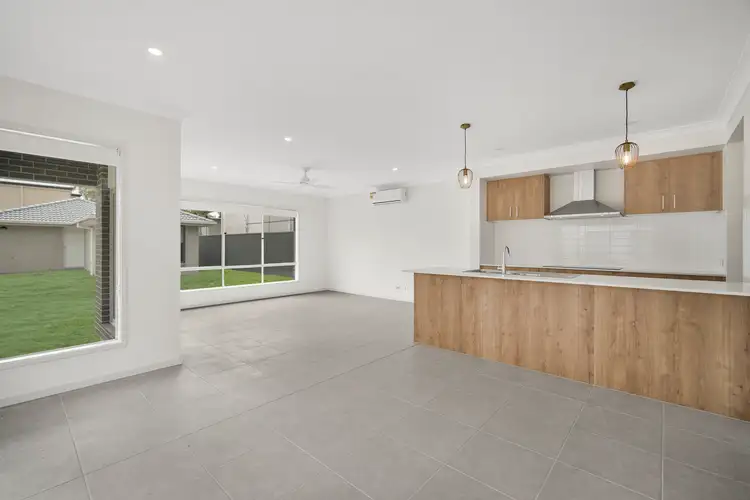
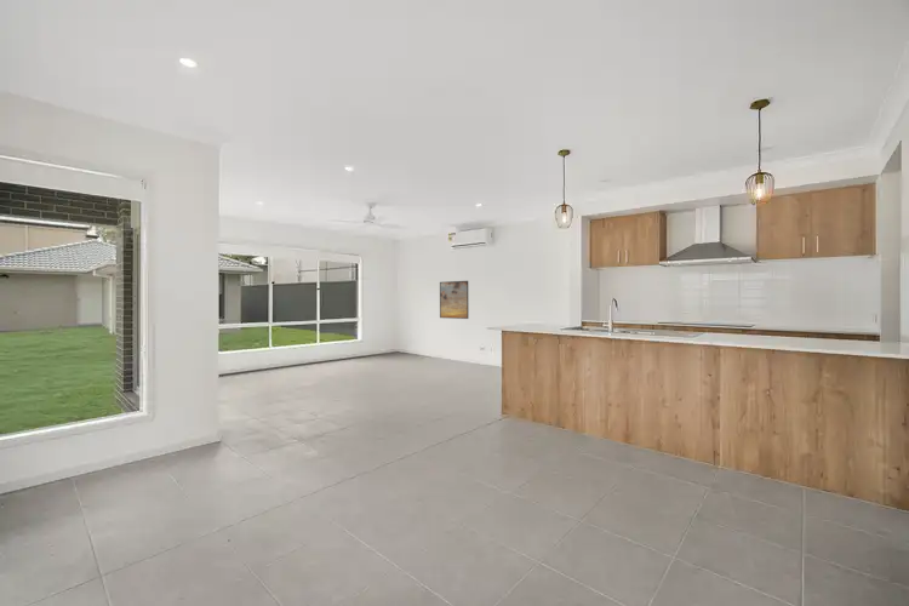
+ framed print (453, 299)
